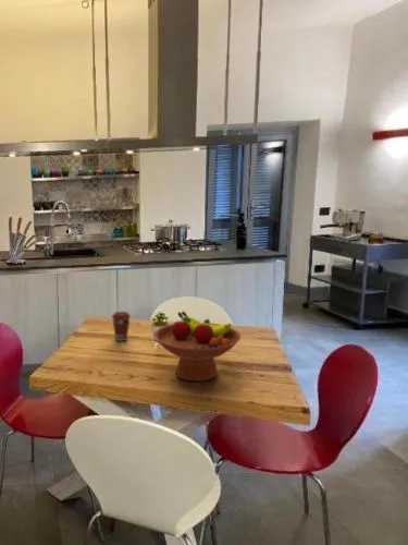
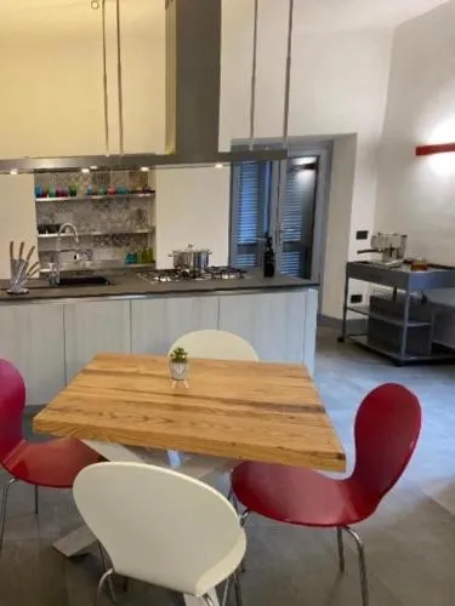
- coffee cup (121, 326)
- fruit bowl (197, 346)
